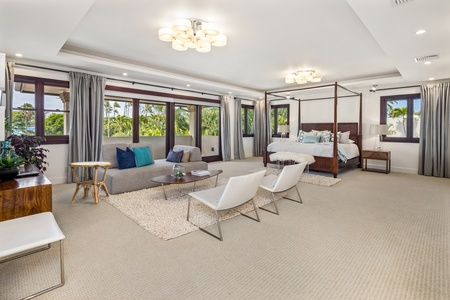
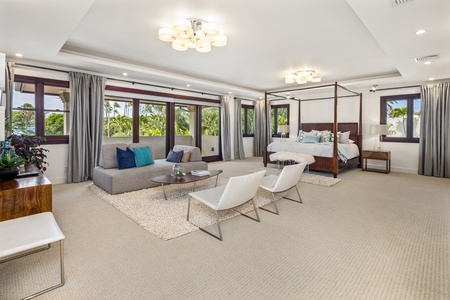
- side table (90, 181)
